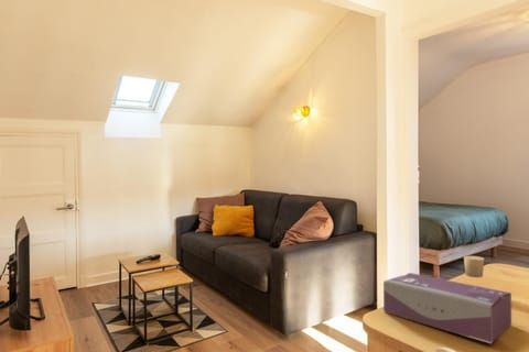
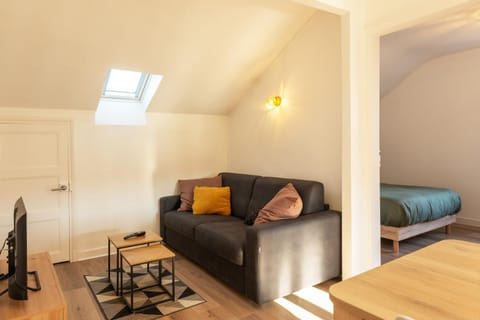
- tissue box (444, 301)
- candle (474, 274)
